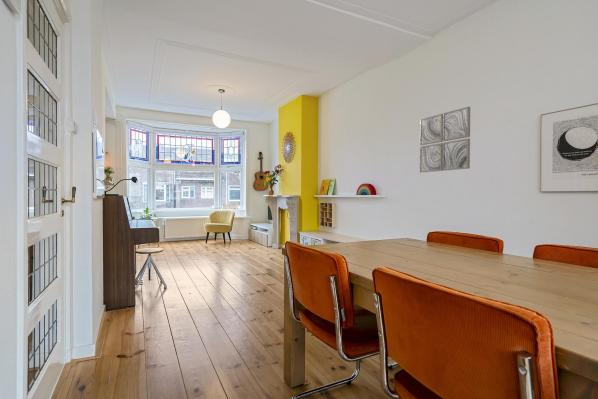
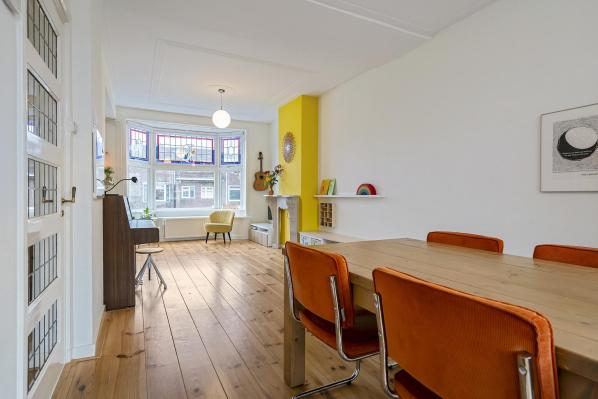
- wall art (442, 141)
